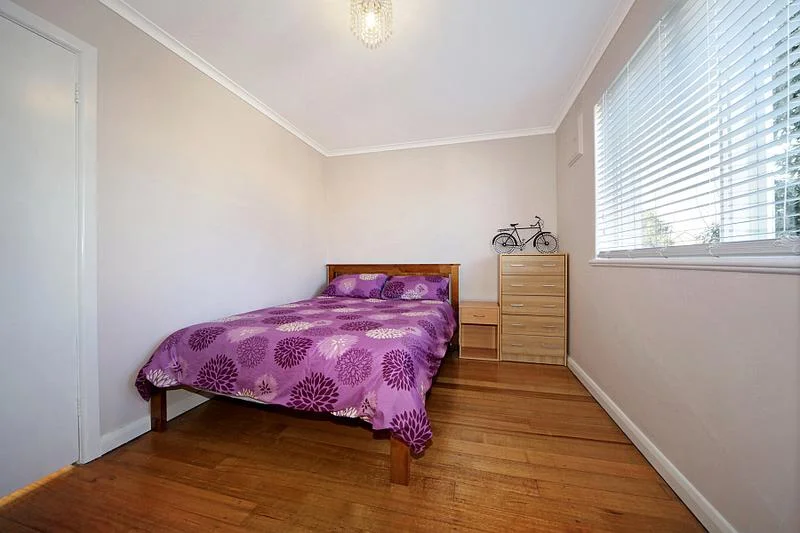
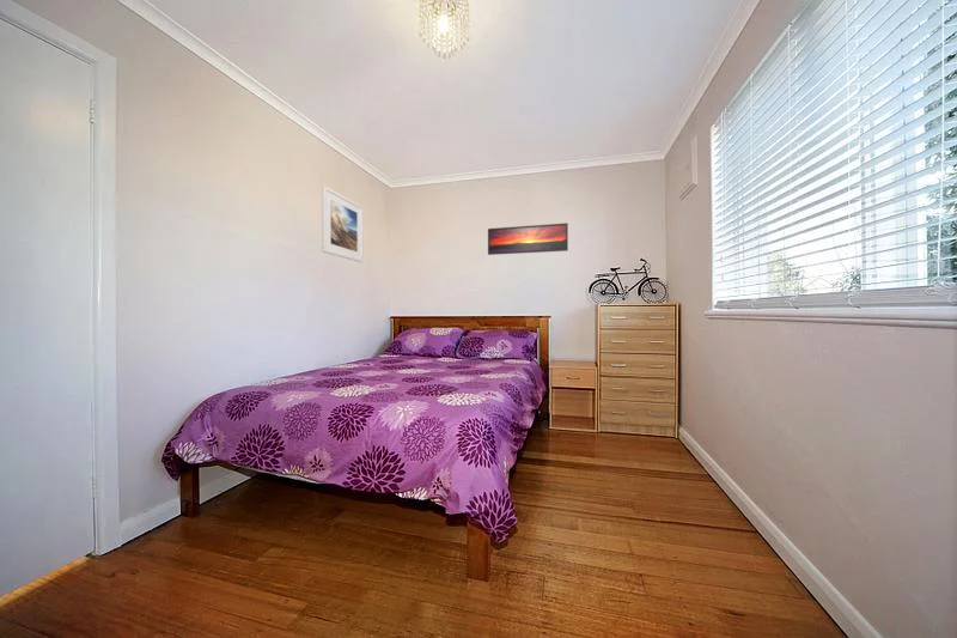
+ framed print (526, 239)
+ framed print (343, 226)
